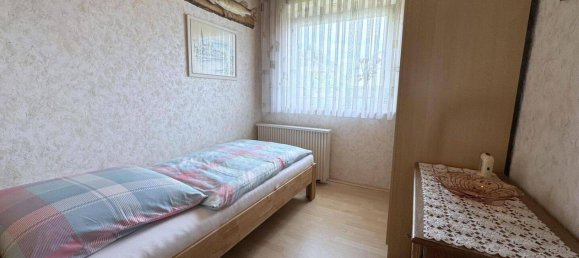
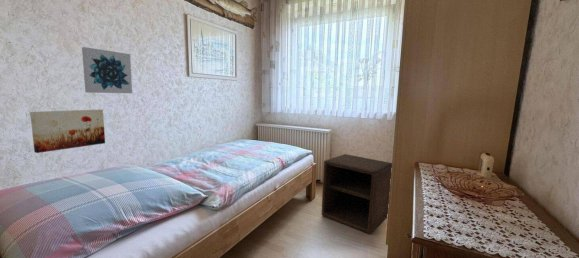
+ nightstand (356, 189)
+ wall art (71, 129)
+ wall art (109, 72)
